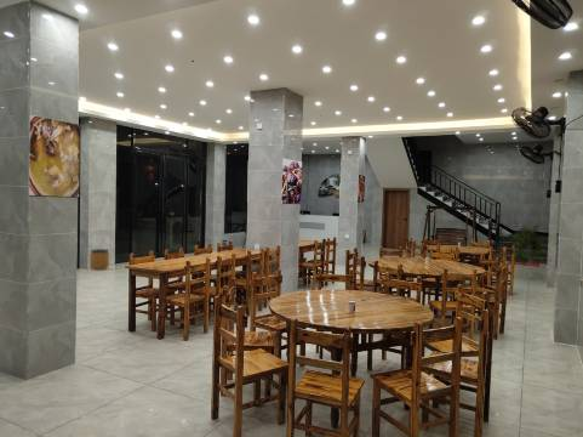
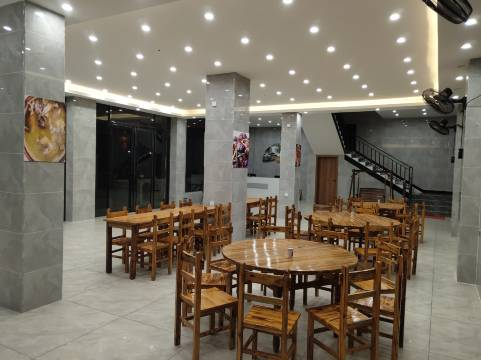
- trash can (99, 259)
- indoor plant (528, 251)
